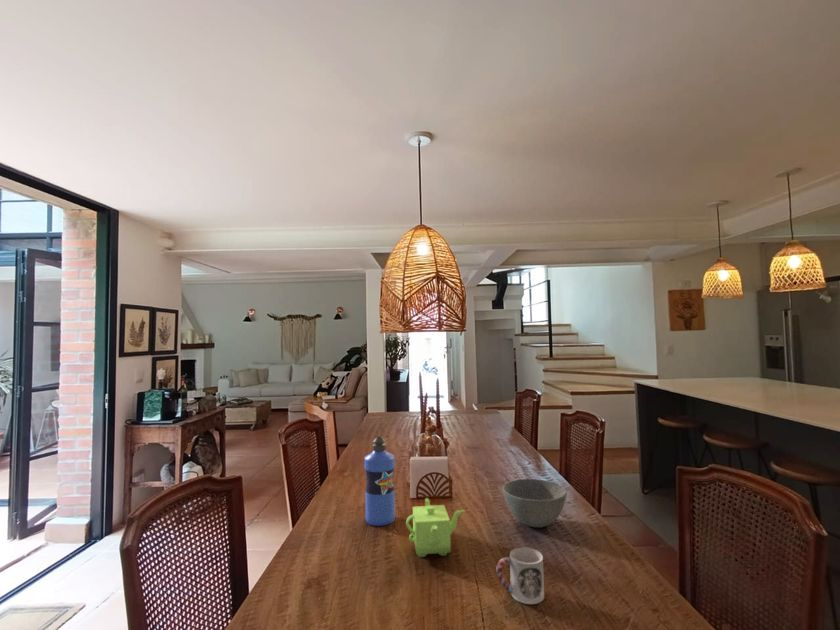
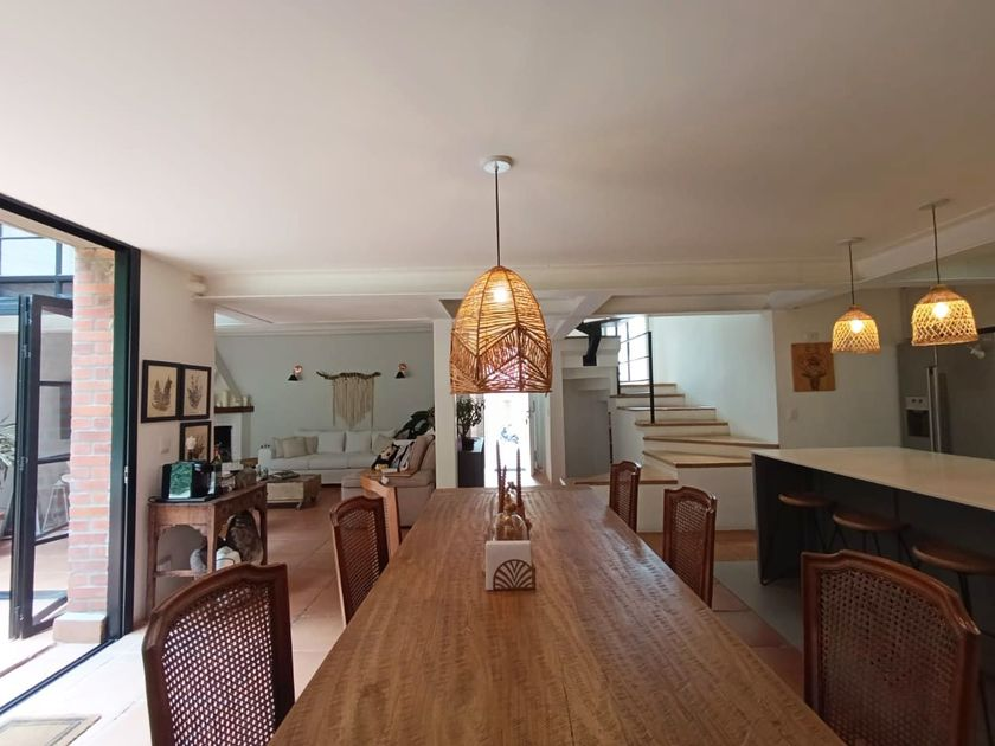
- water bottle (379, 478)
- teapot (436, 527)
- bowl (534, 505)
- cup (519, 575)
